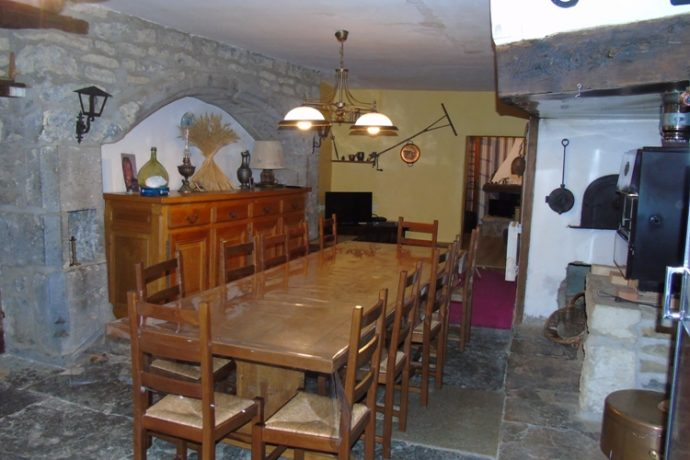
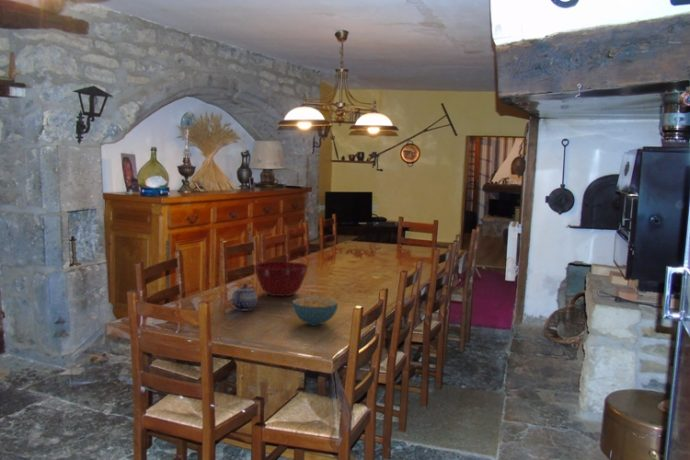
+ mixing bowl (280, 279)
+ cereal bowl (314, 312)
+ teapot (244, 296)
